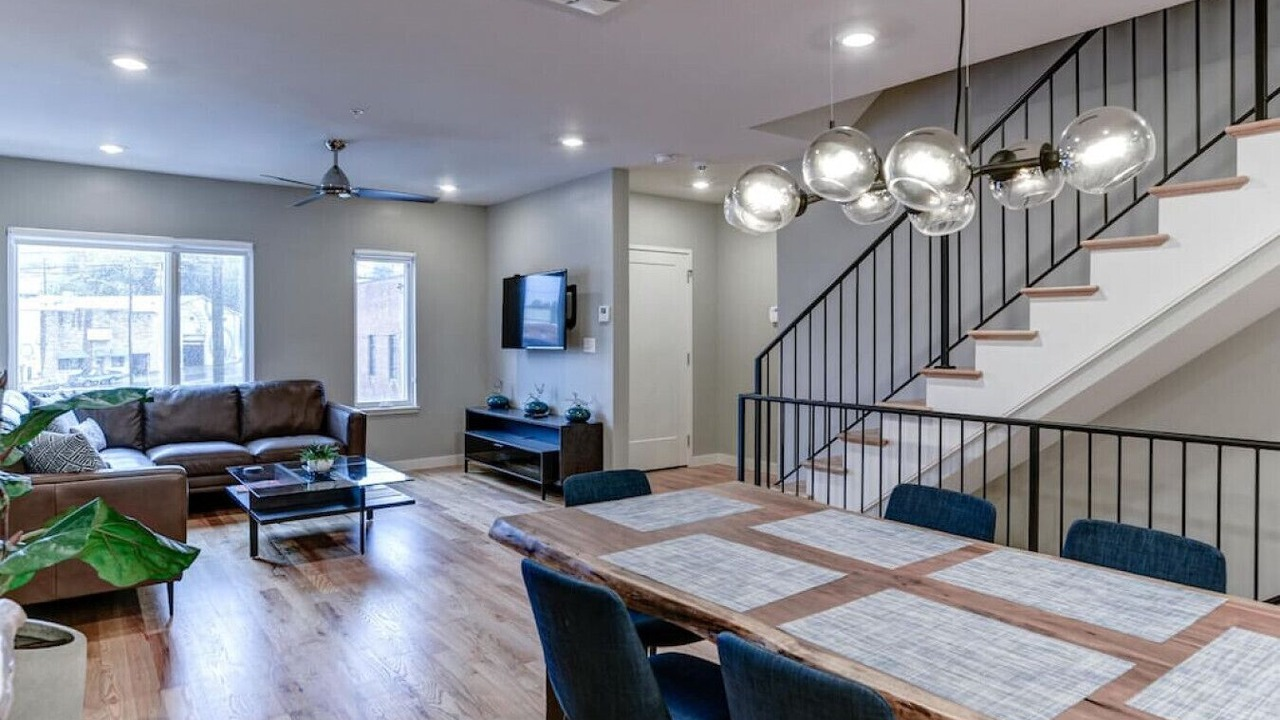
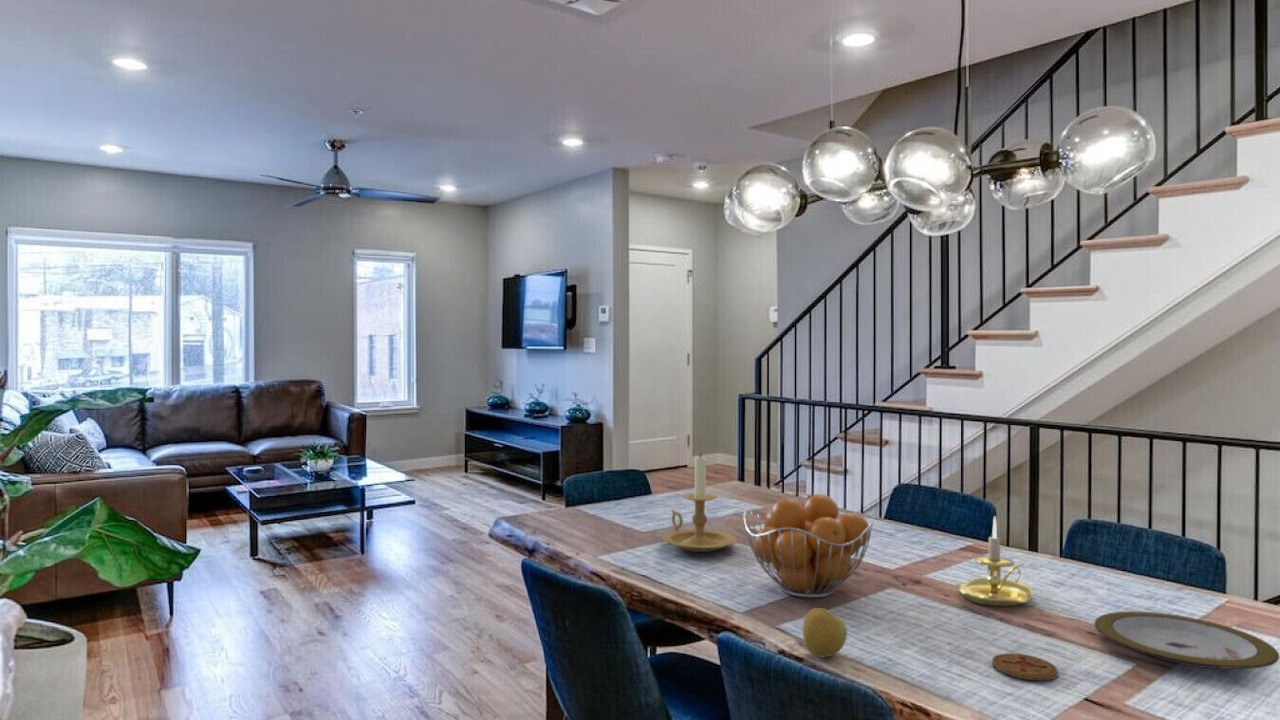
+ apple (823, 632)
+ candle holder (997, 555)
+ plate (1181, 642)
+ coaster (1024, 666)
+ fruit basket (806, 543)
+ candle holder (699, 500)
